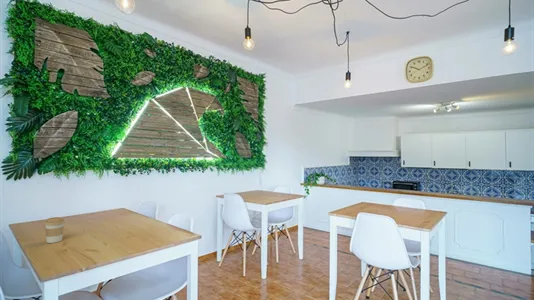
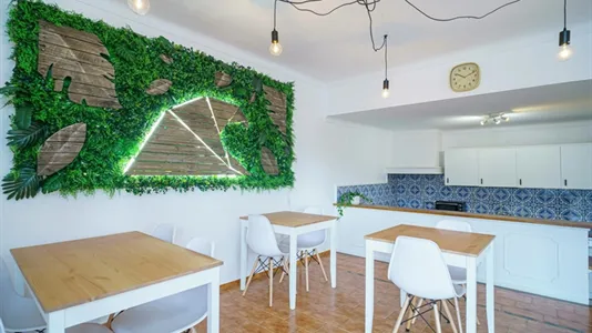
- coffee cup (54, 229)
